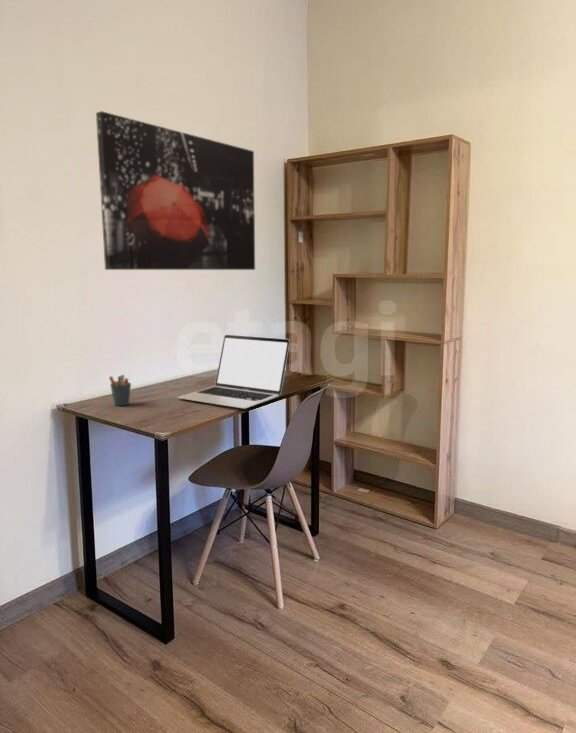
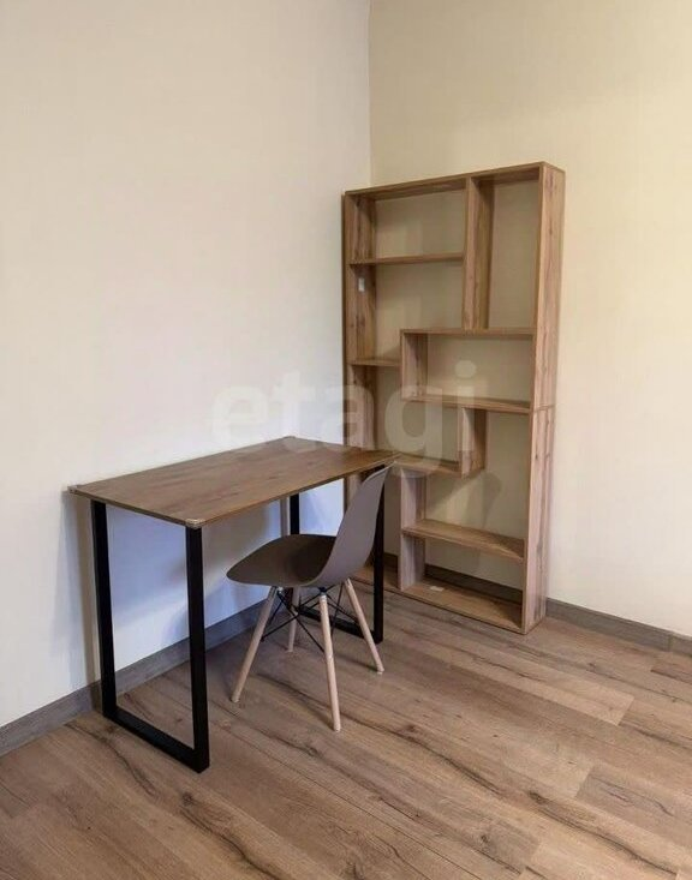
- wall art (188, 203)
- pen holder (120, 388)
- laptop (233, 369)
